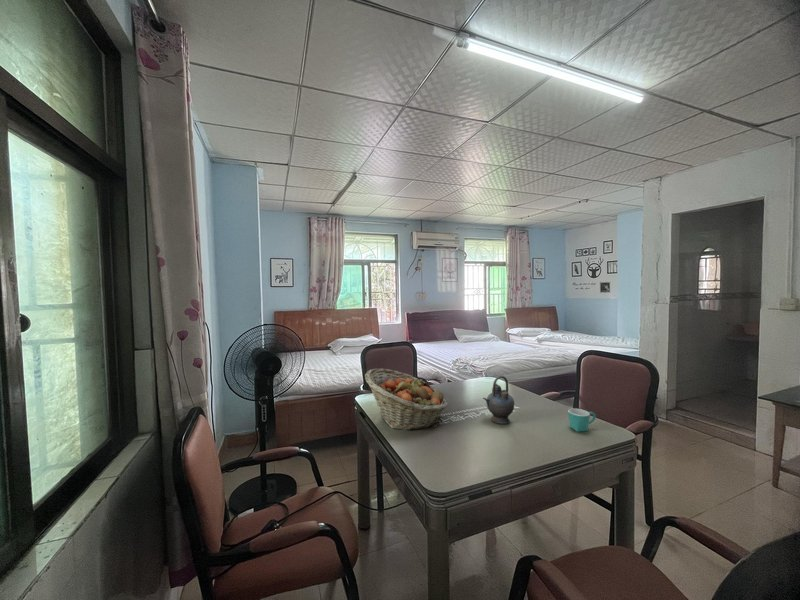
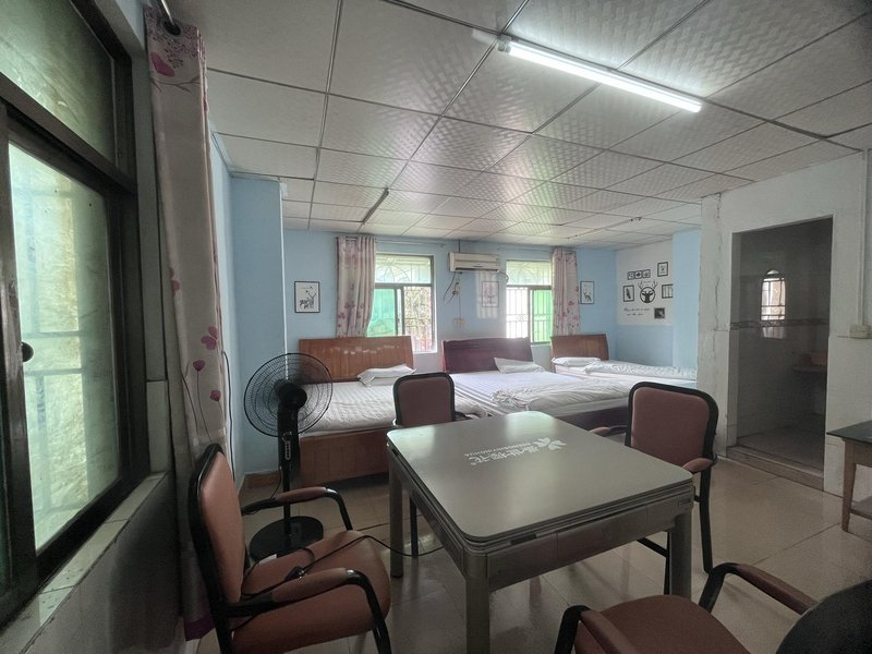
- teapot (497, 398)
- mug (582, 420)
- fruit basket (405, 394)
